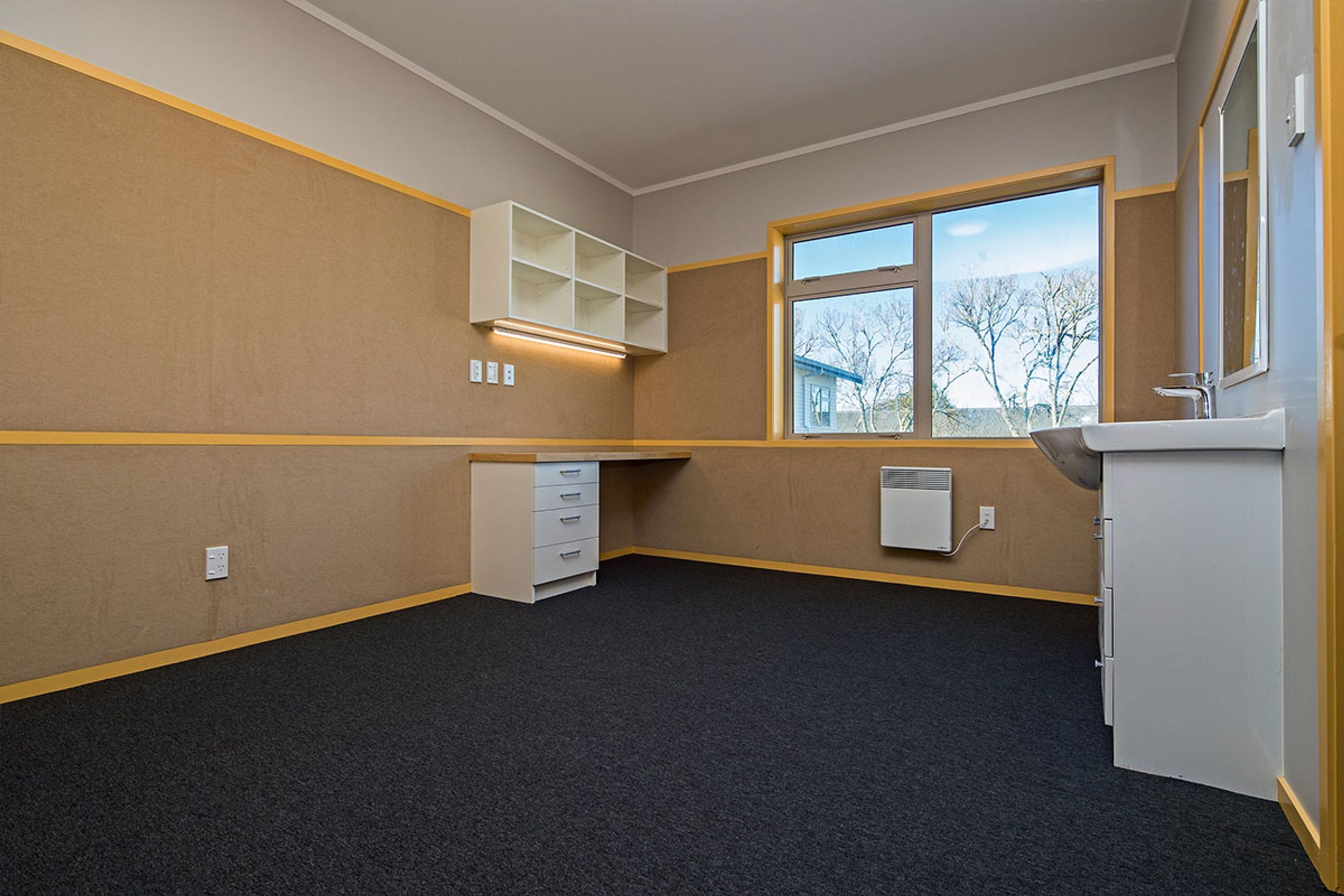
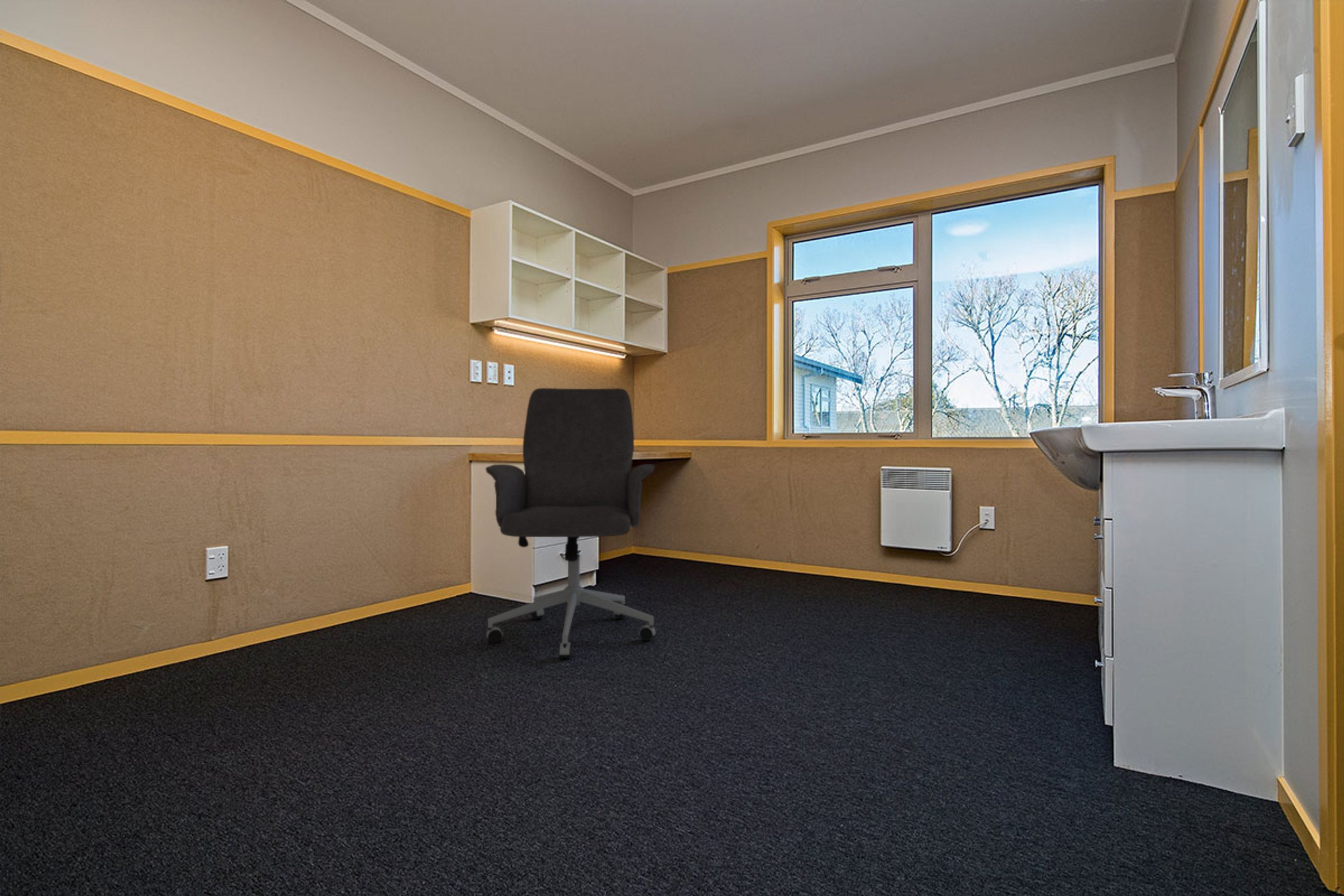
+ office chair (574, 507)
